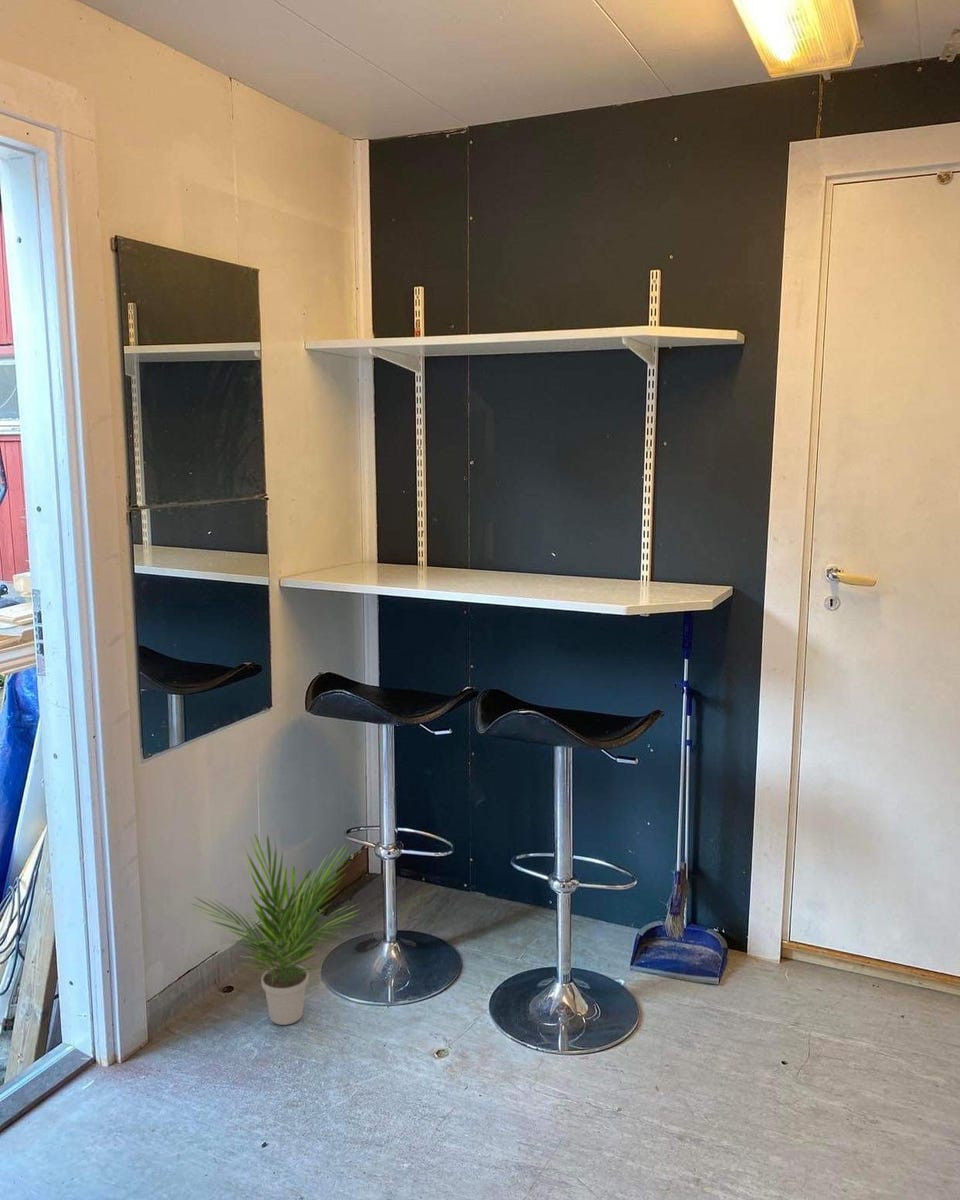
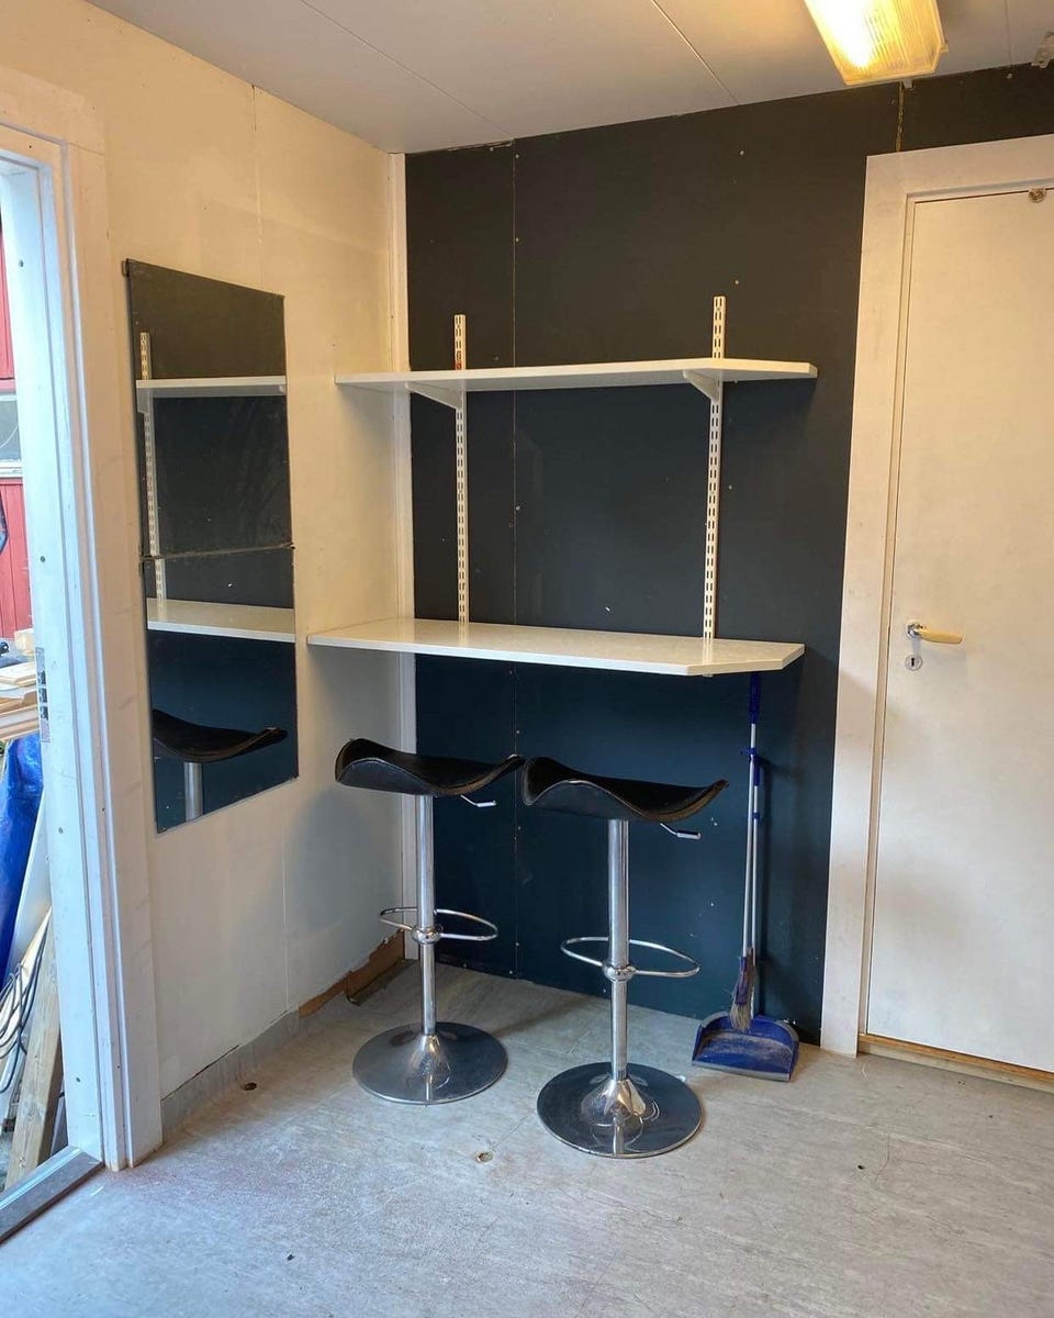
- potted plant (285, 937)
